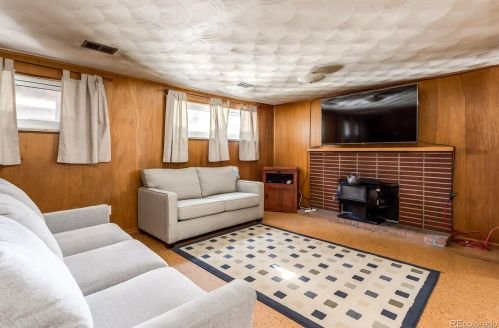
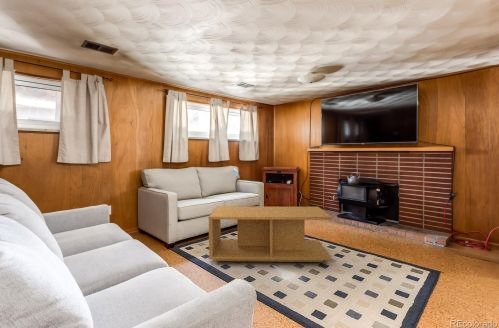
+ coffee table (268, 232)
